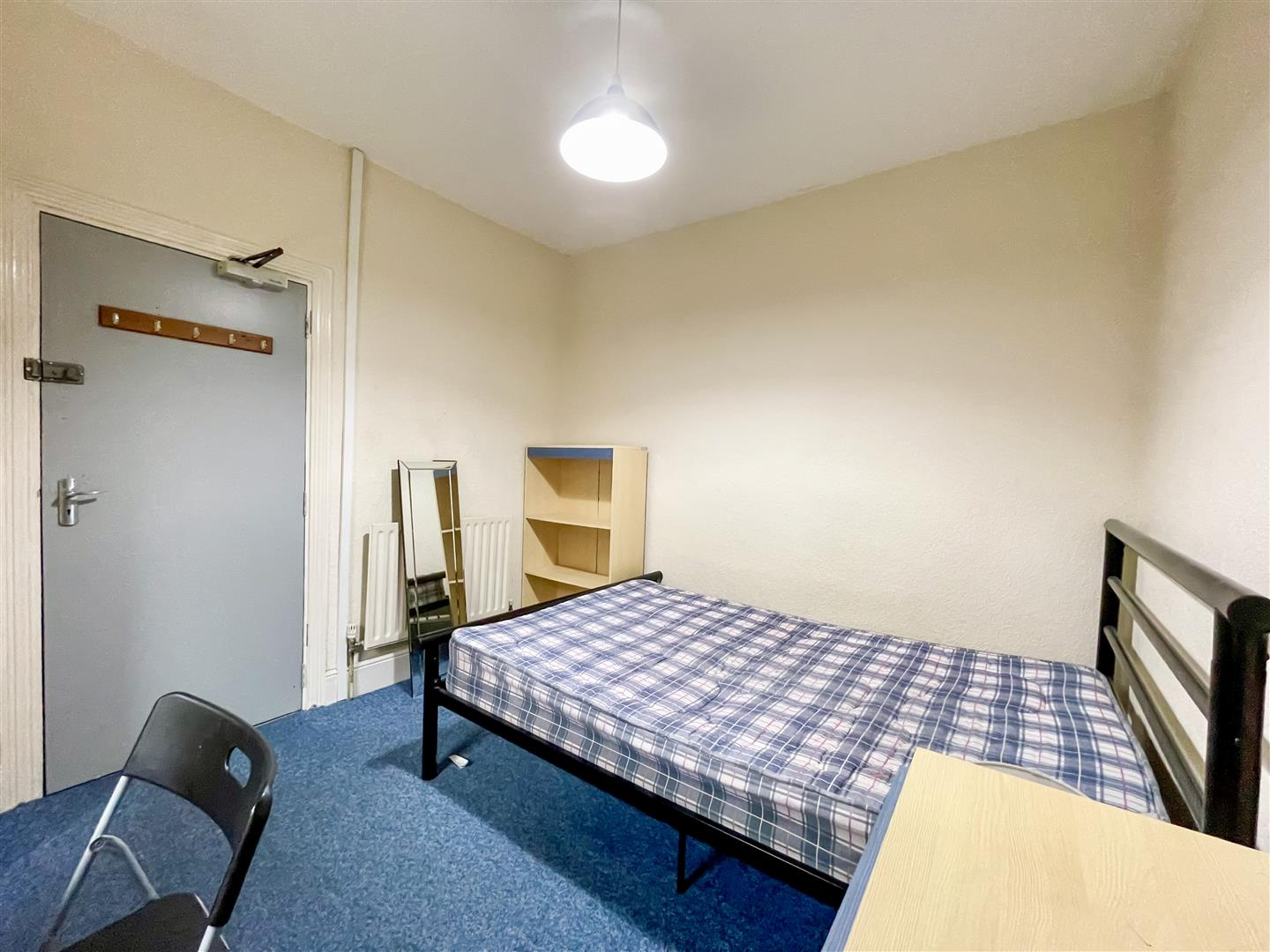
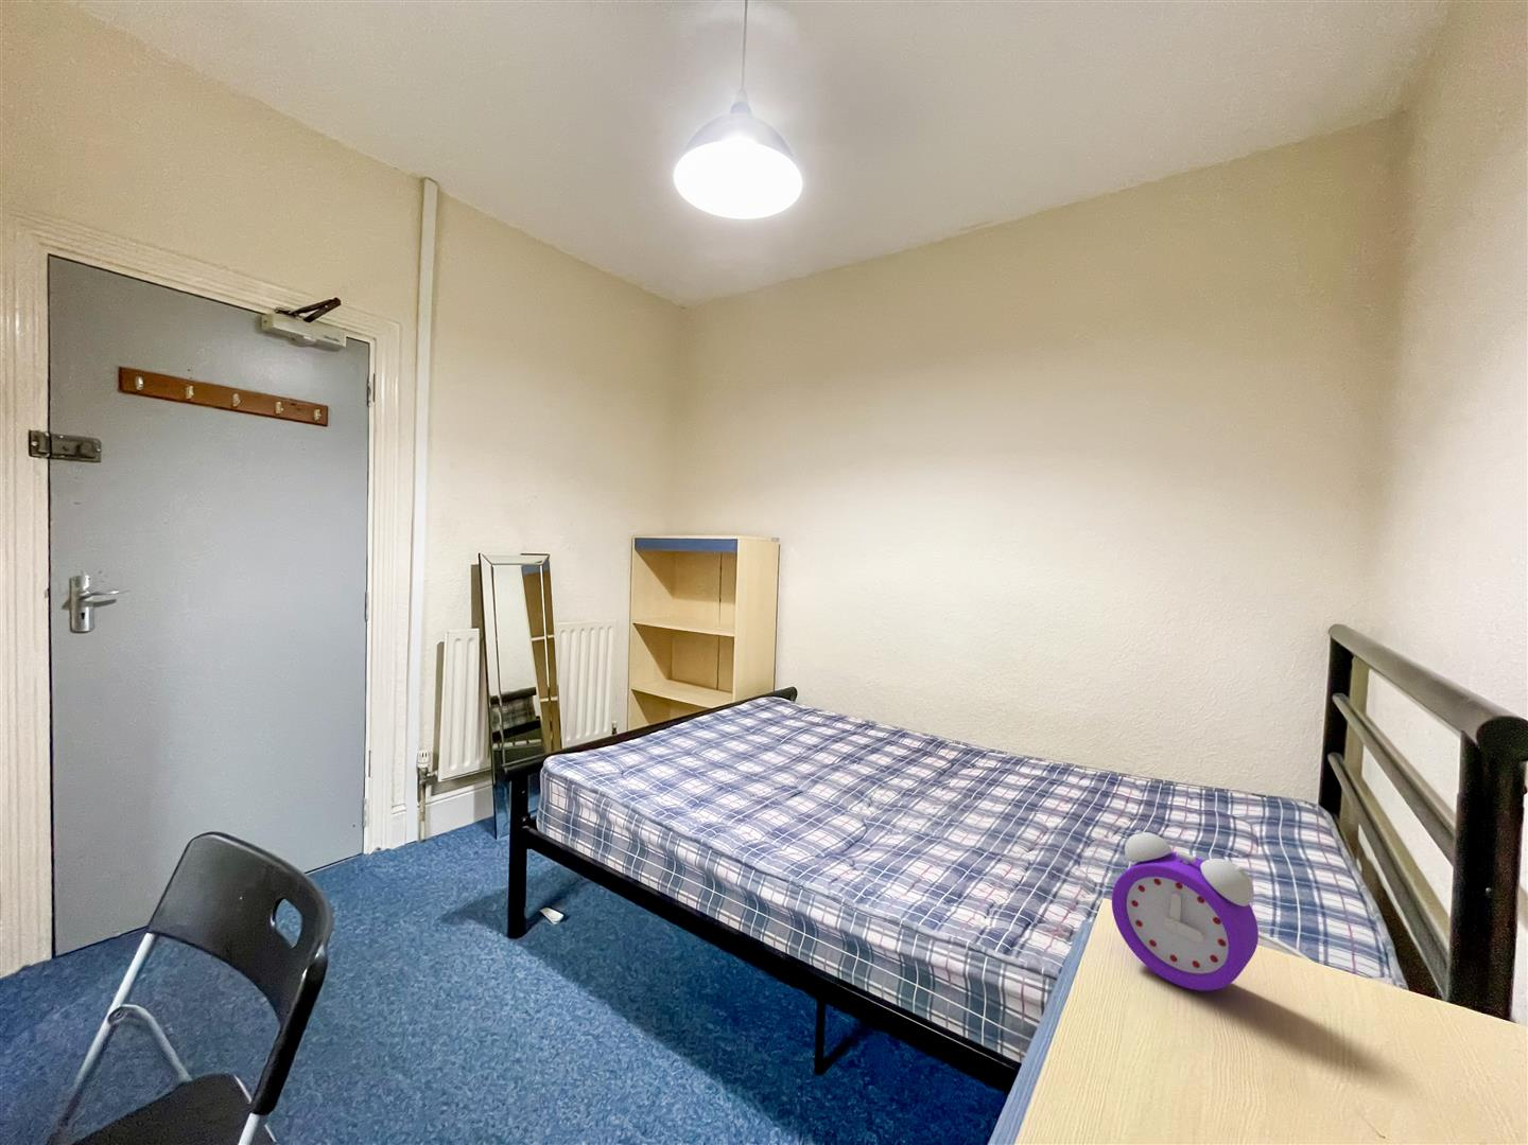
+ alarm clock (1181, 908)
